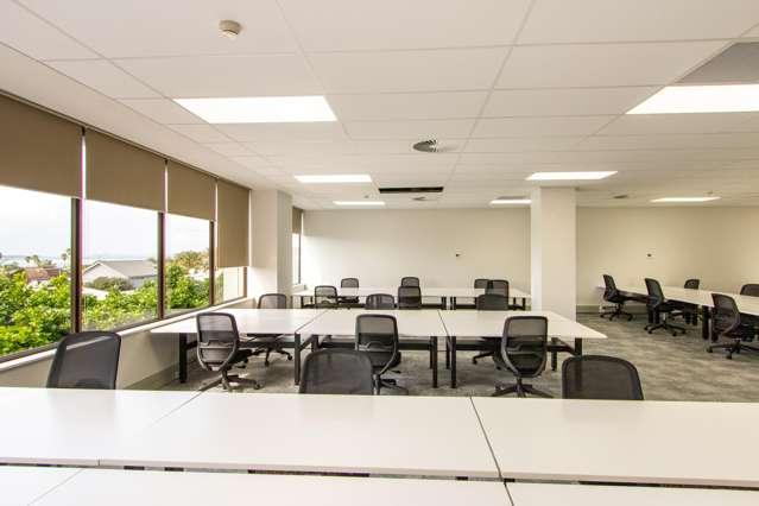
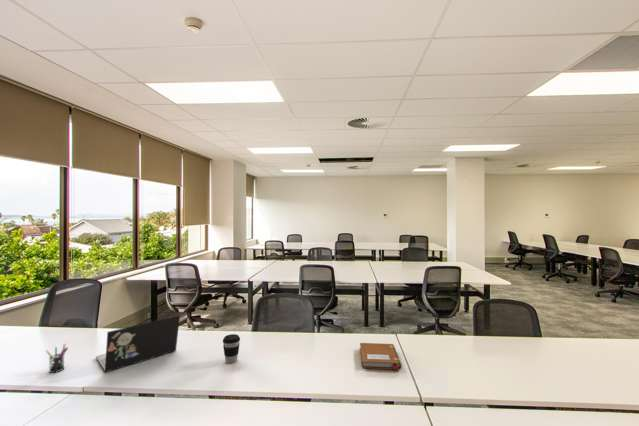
+ coffee cup (231, 348)
+ laptop (138, 336)
+ pen holder (57, 357)
+ notebook (379, 355)
